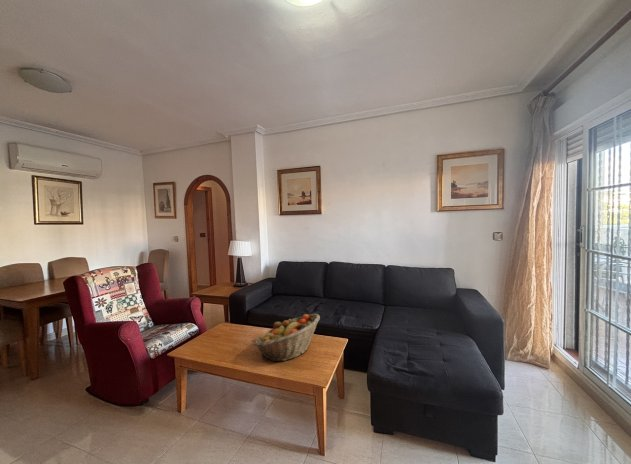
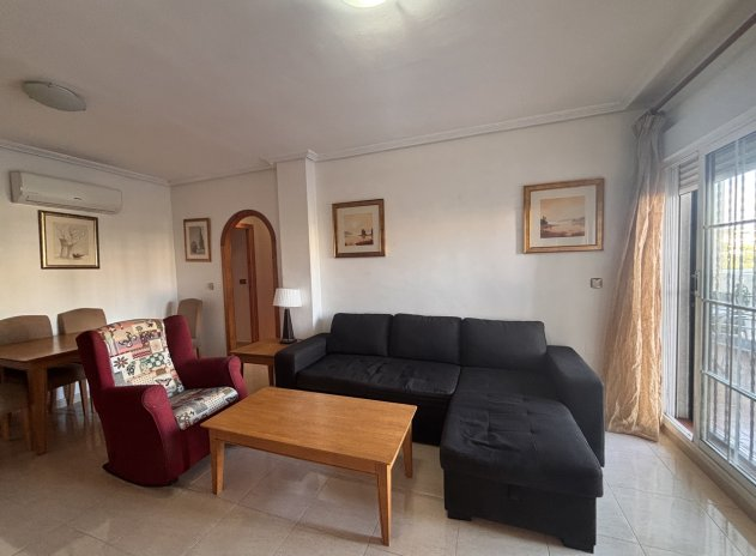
- fruit basket (289, 334)
